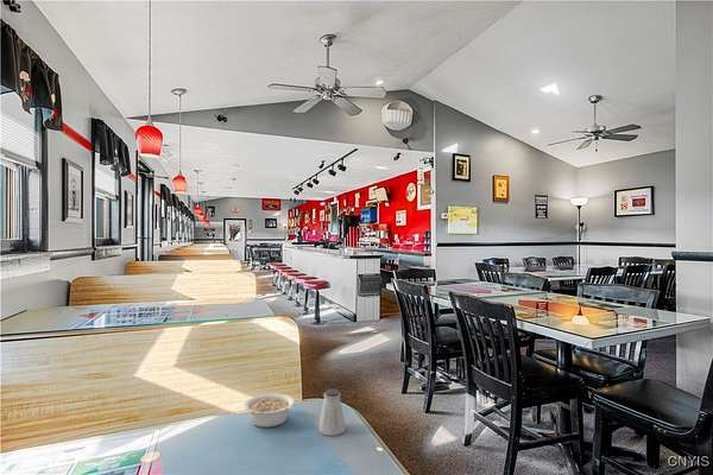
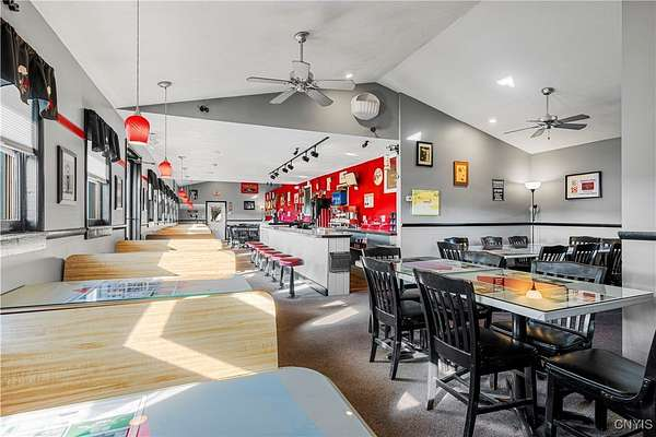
- saltshaker (332, 410)
- legume (271, 408)
